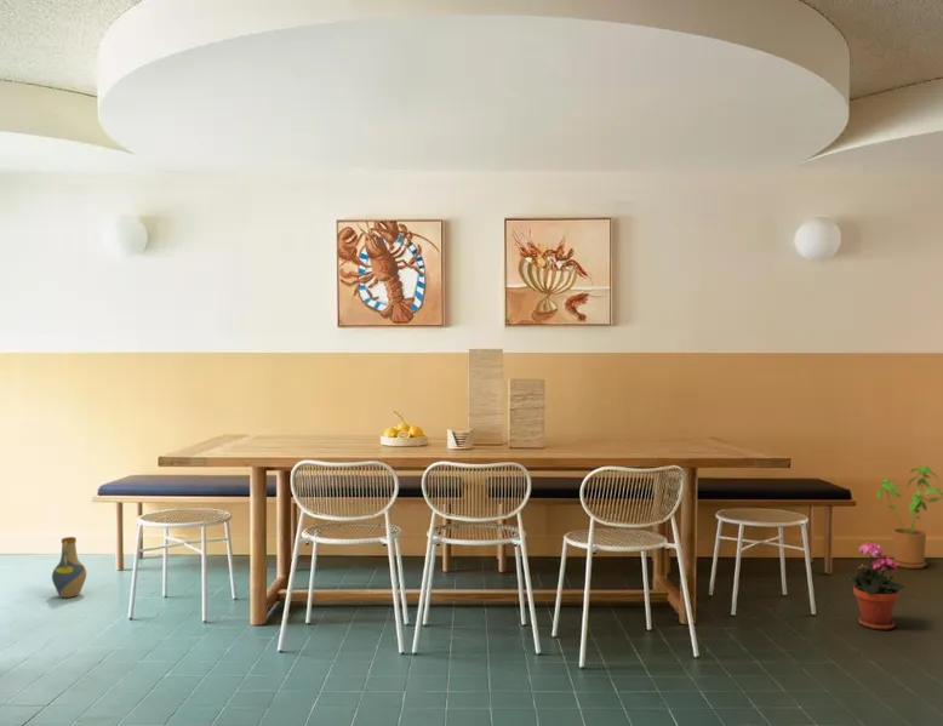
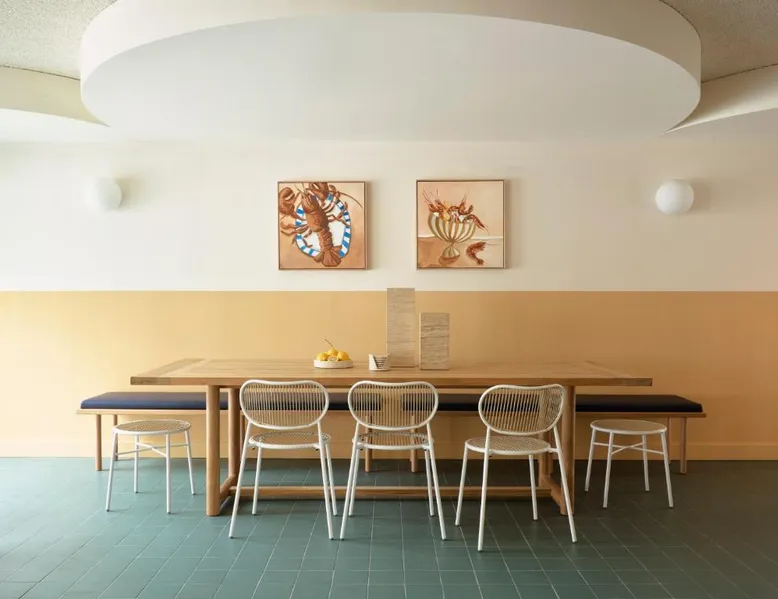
- house plant (914, 515)
- potted plant (875, 583)
- vase (69, 566)
